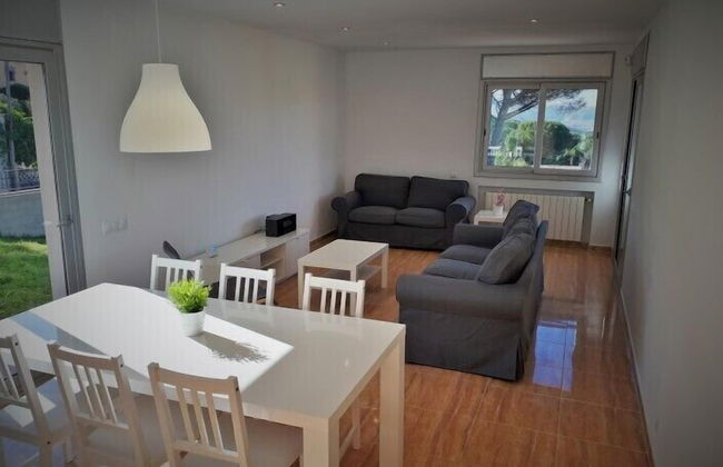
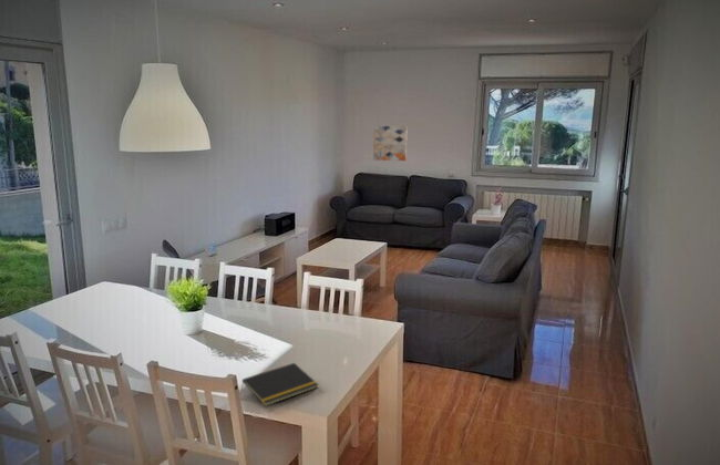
+ notepad (280, 383)
+ wall art (390, 143)
